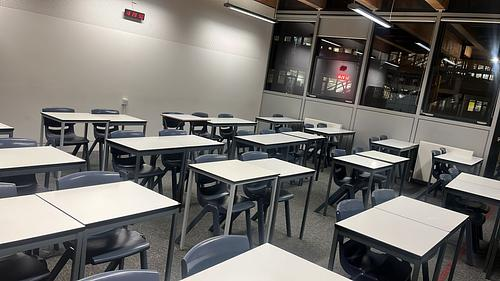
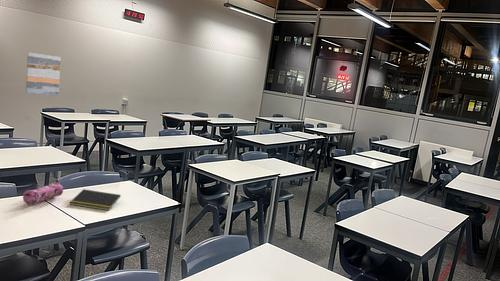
+ pencil case (43, 193)
+ notepad (95, 199)
+ wall art (43, 74)
